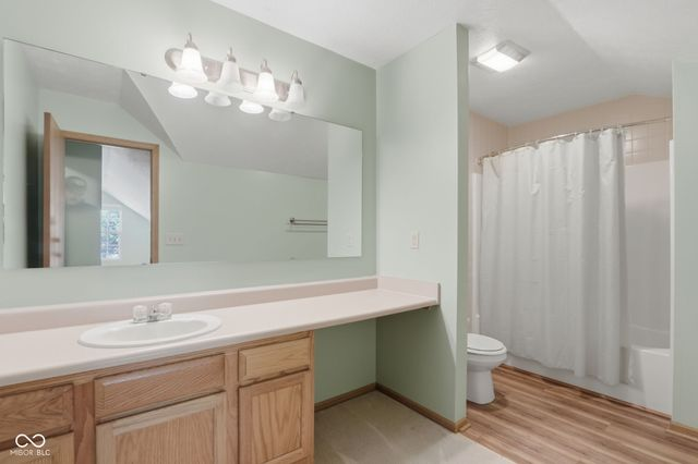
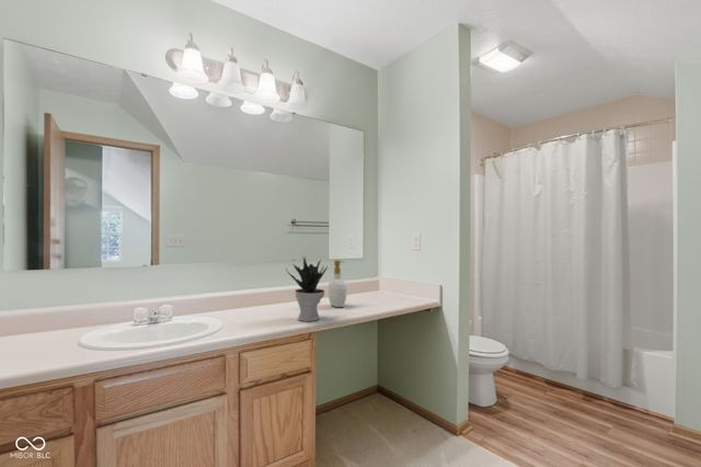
+ soap bottle (337, 283)
+ potted plant (308, 286)
